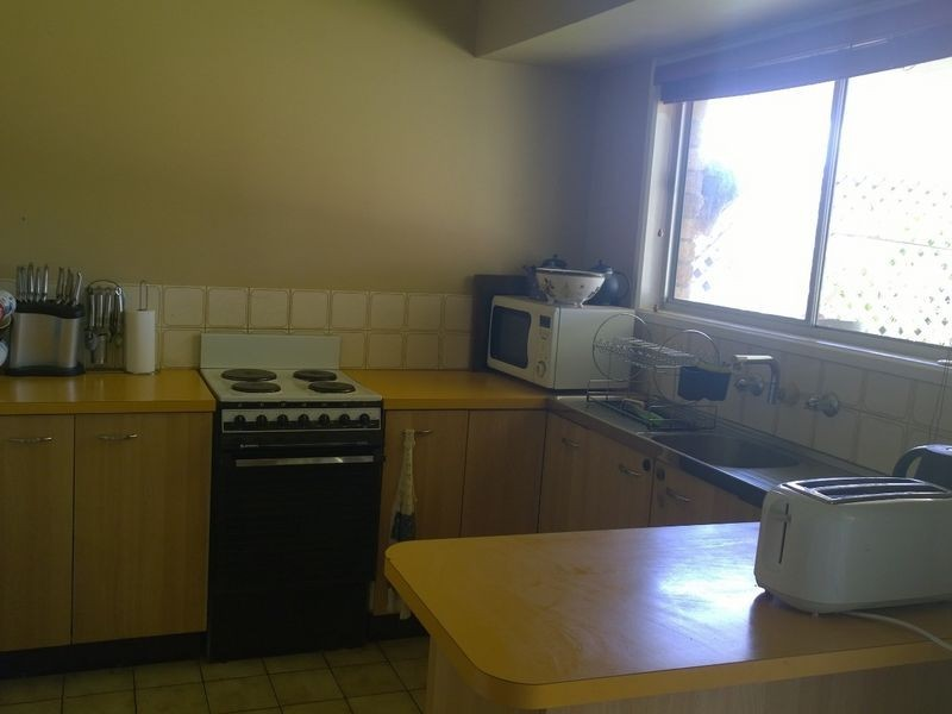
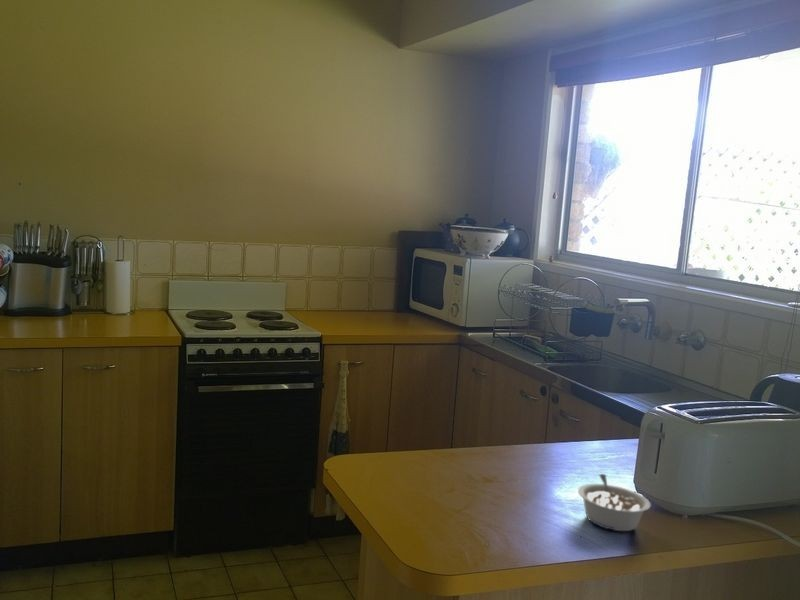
+ legume (610, 505)
